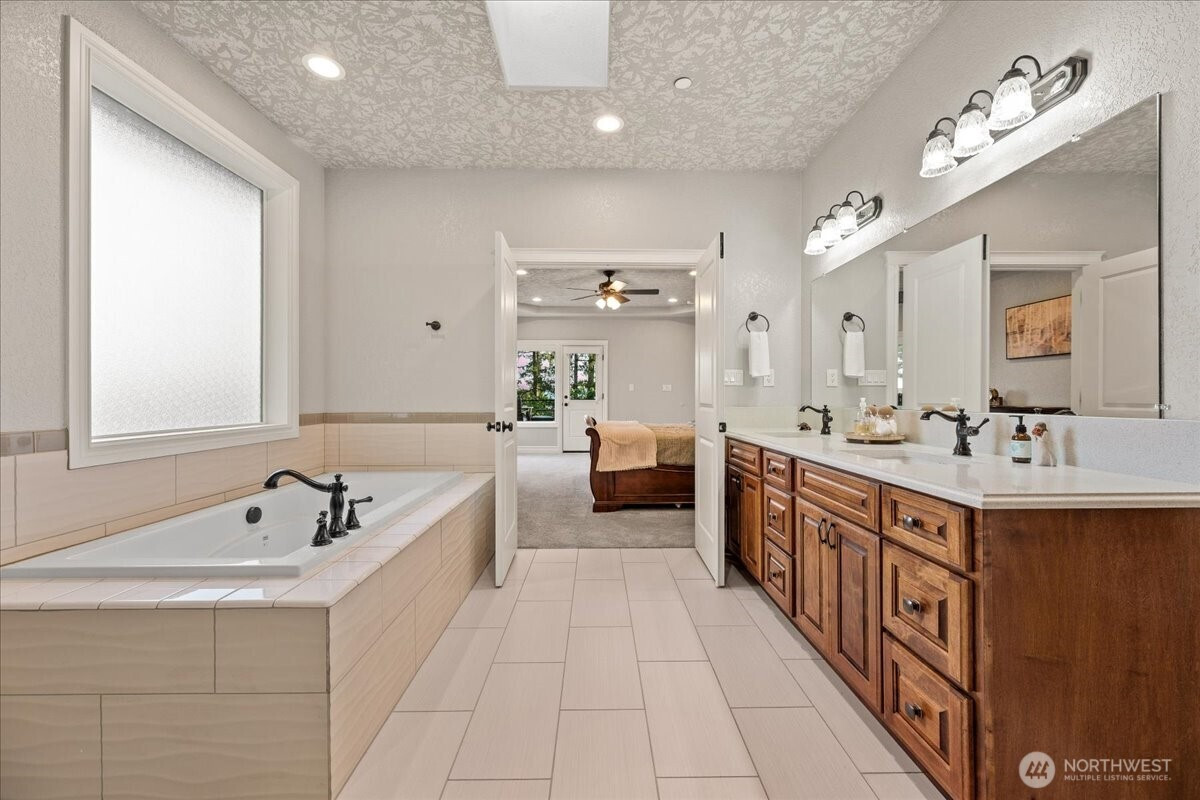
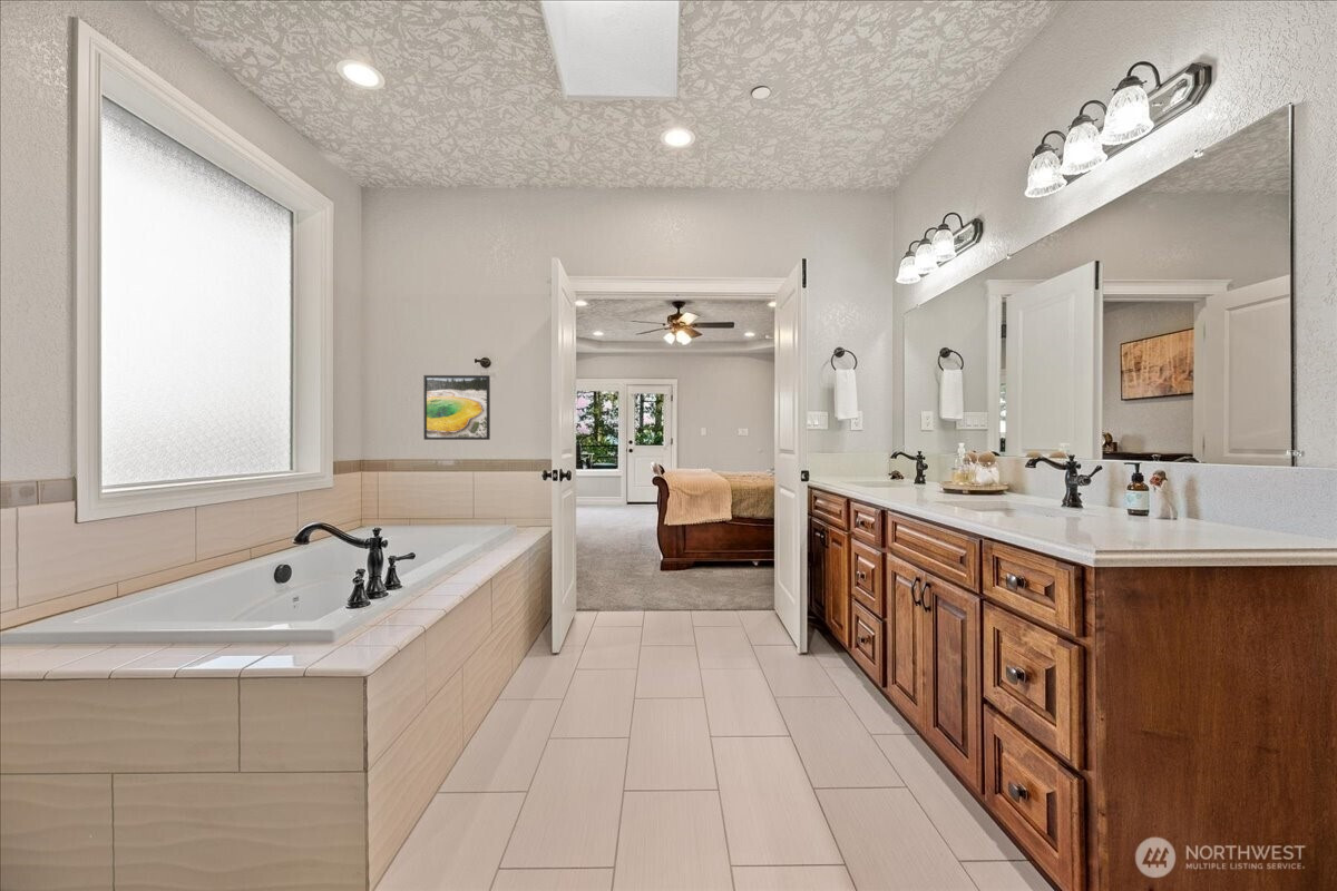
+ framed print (457, 407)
